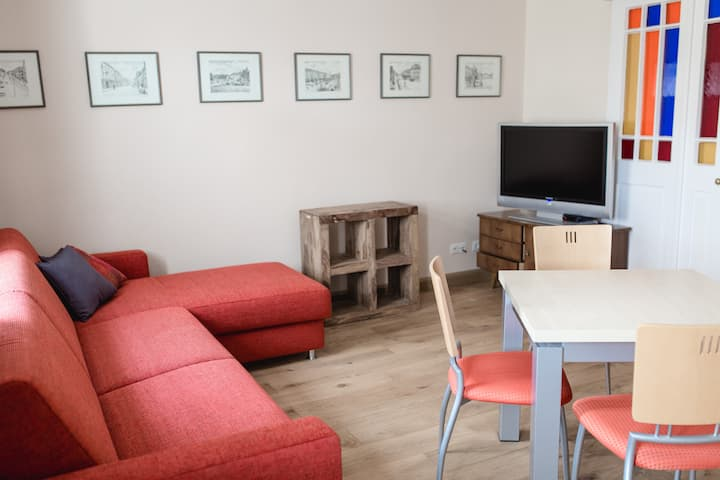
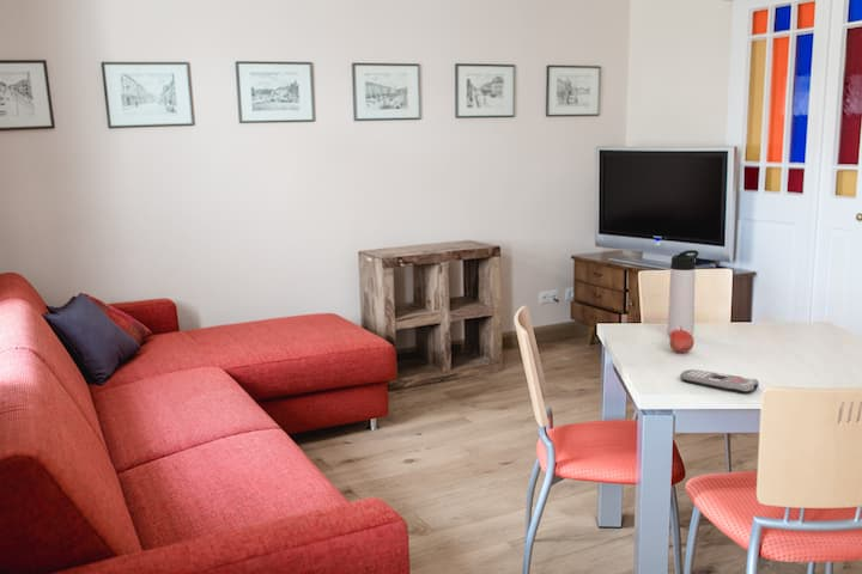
+ remote control (717, 380)
+ thermos bottle (684, 293)
+ apple (680, 338)
